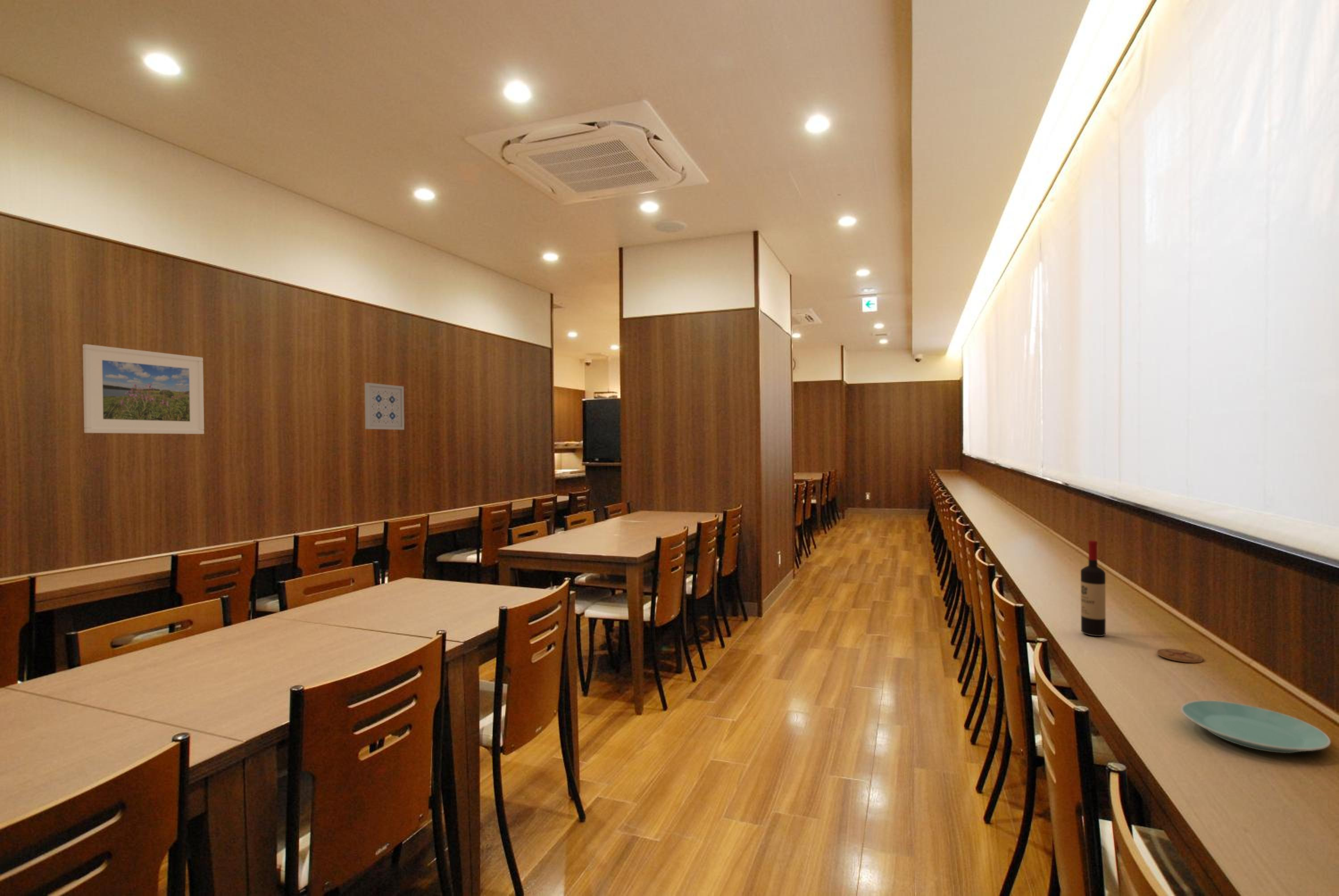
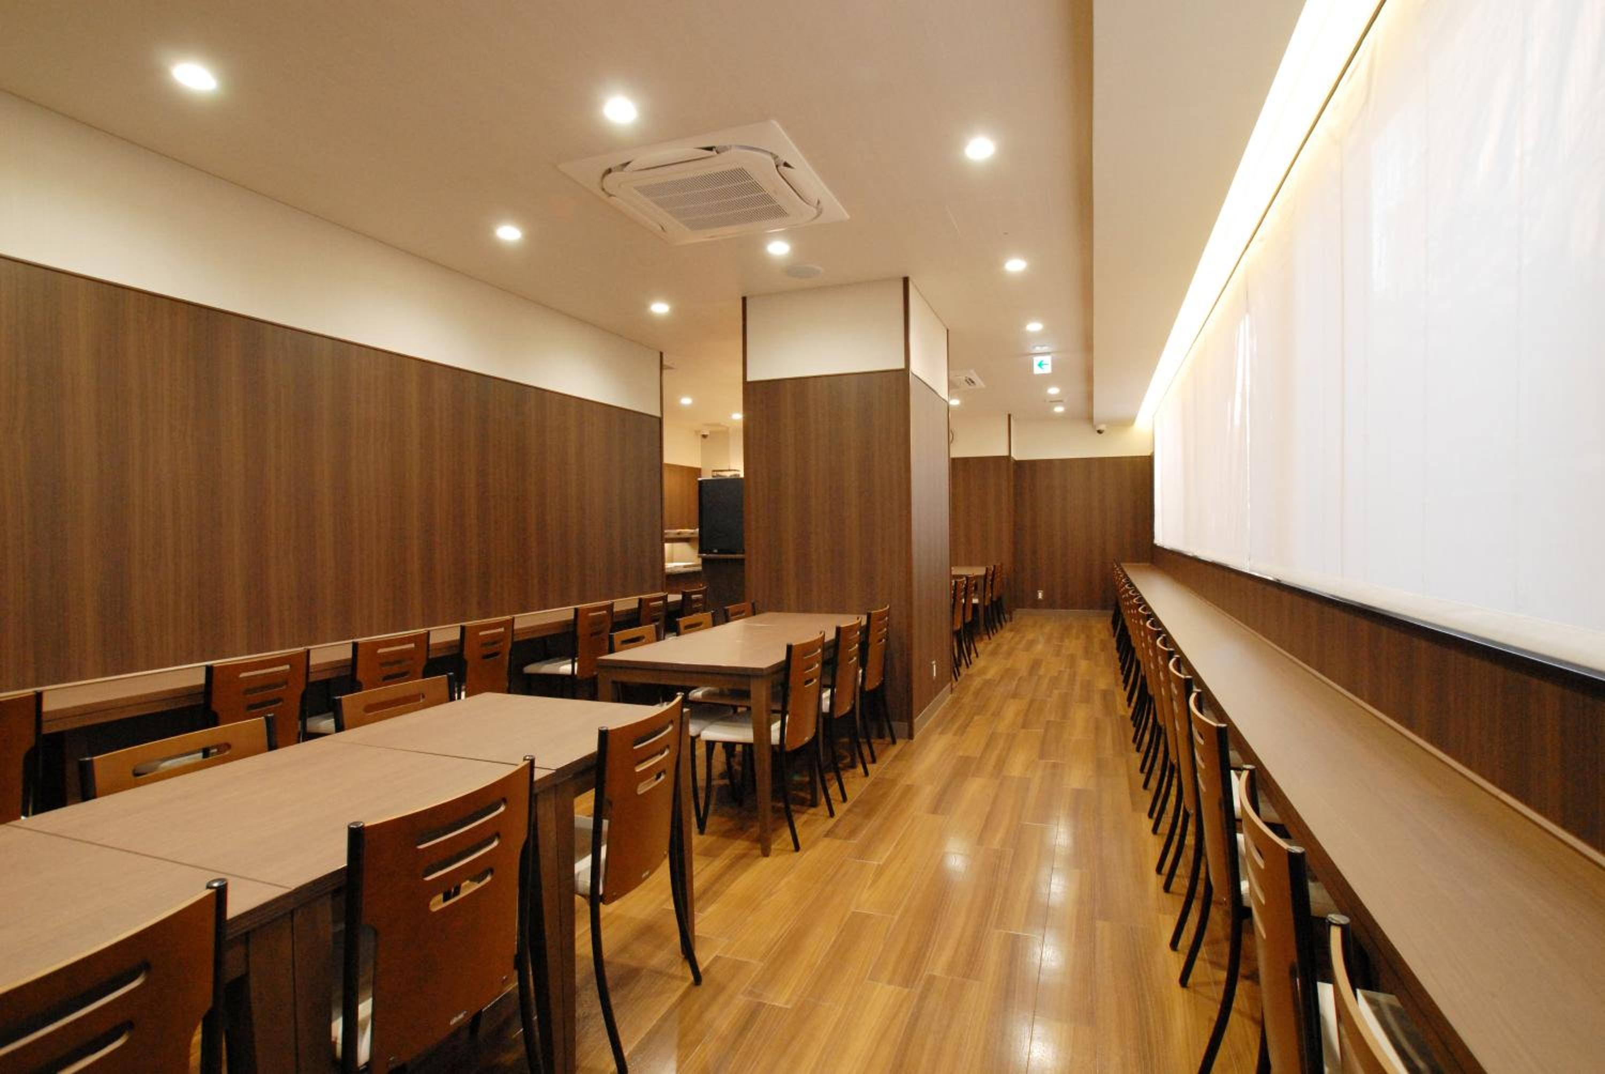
- coaster (1179, 655)
- wall art (385, 407)
- plate (1251, 728)
- wine bottle (1093, 587)
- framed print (148, 392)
